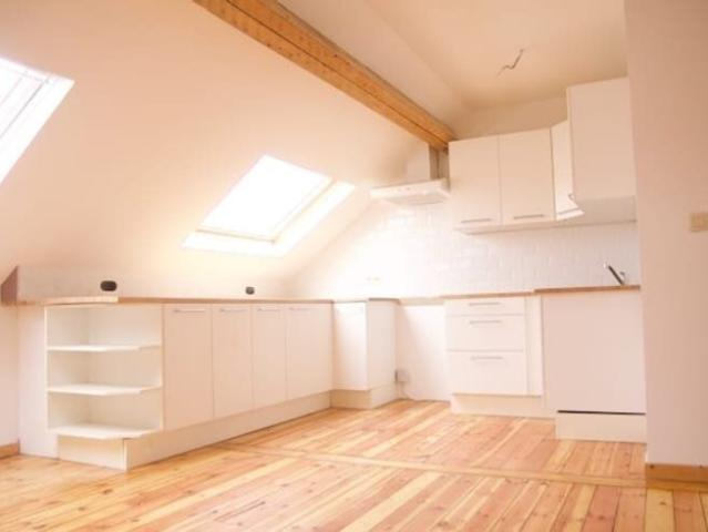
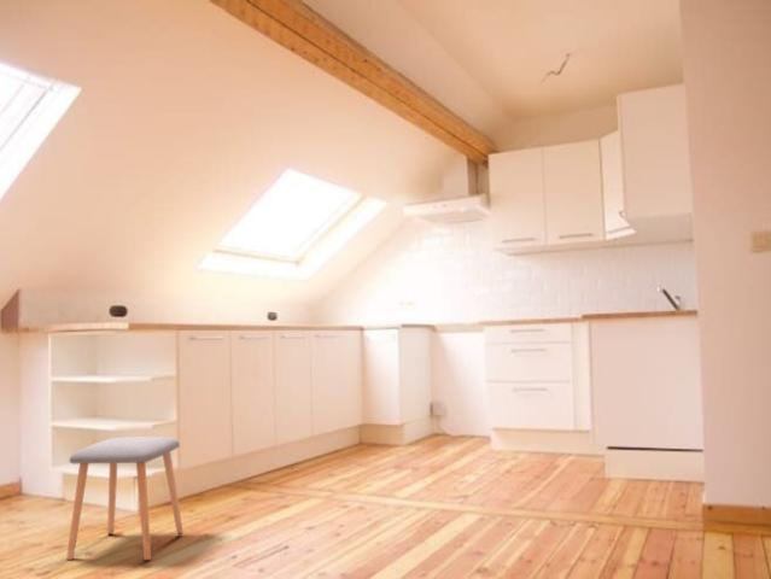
+ stool (139, 492)
